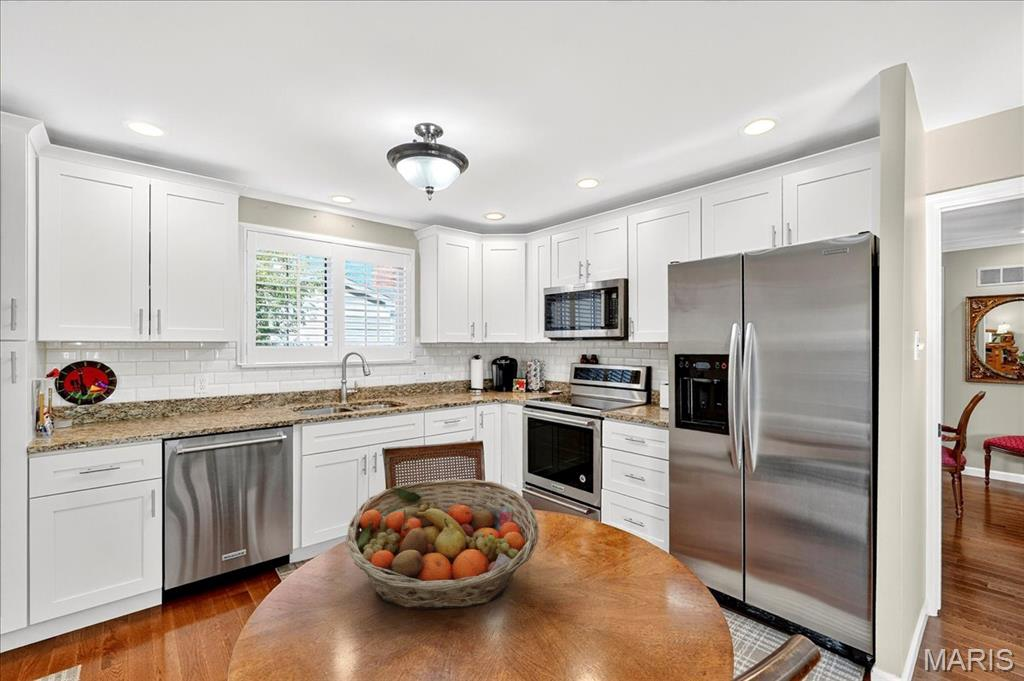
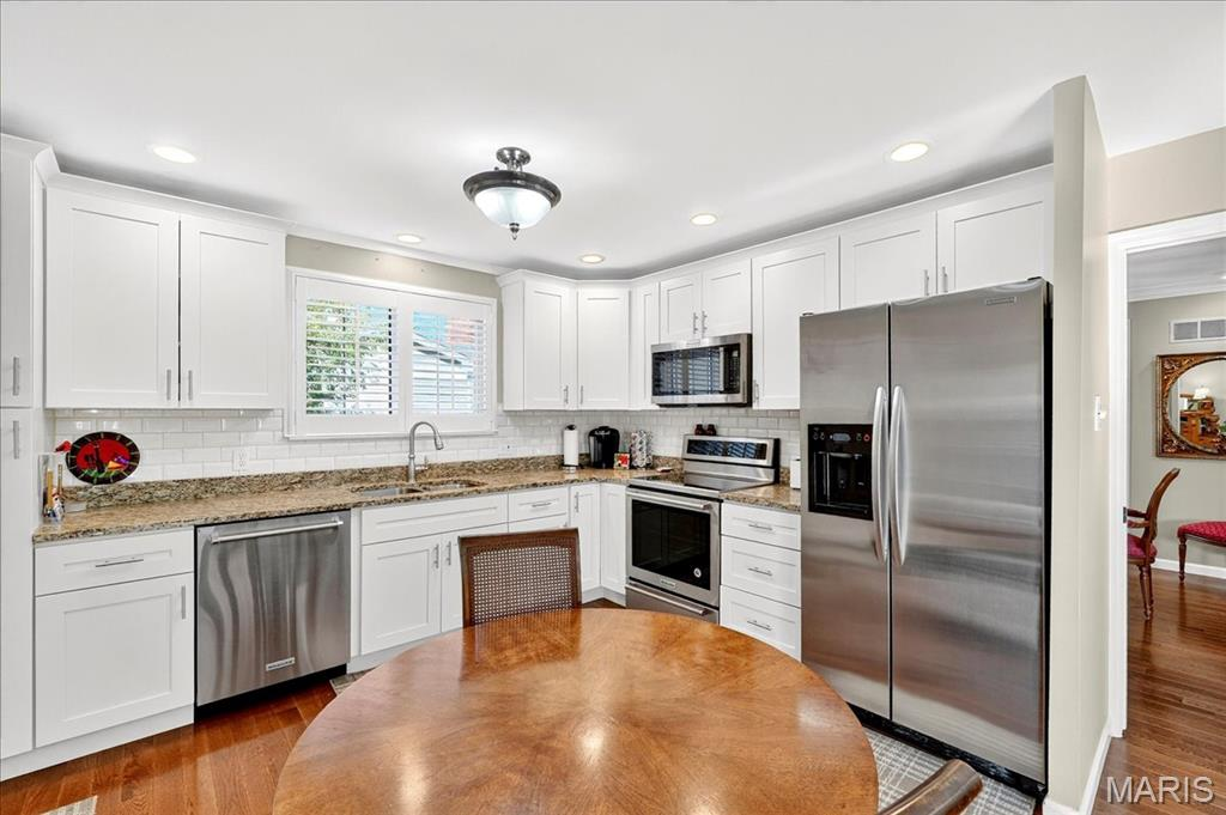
- fruit basket (444, 538)
